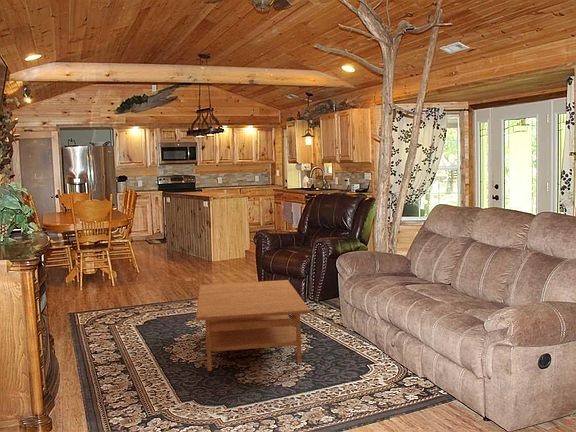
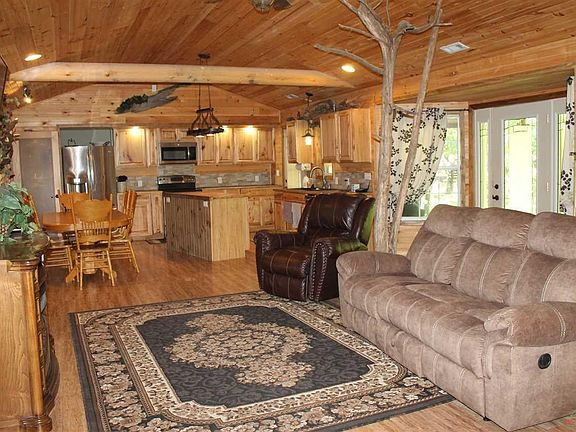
- coffee table (249, 321)
